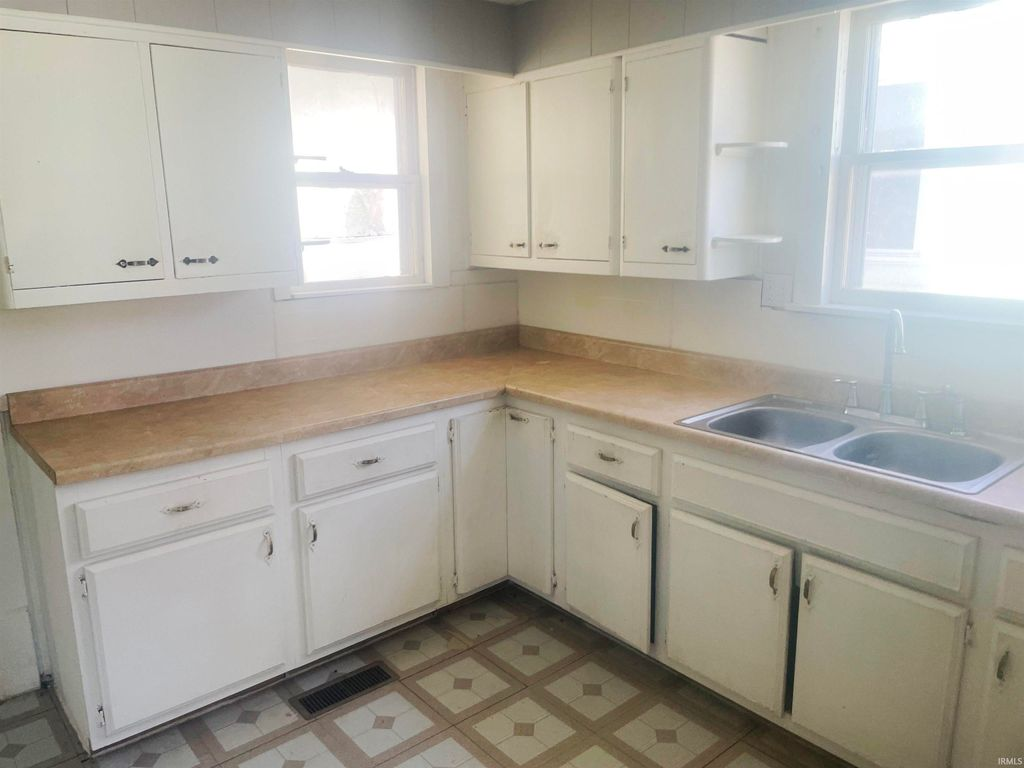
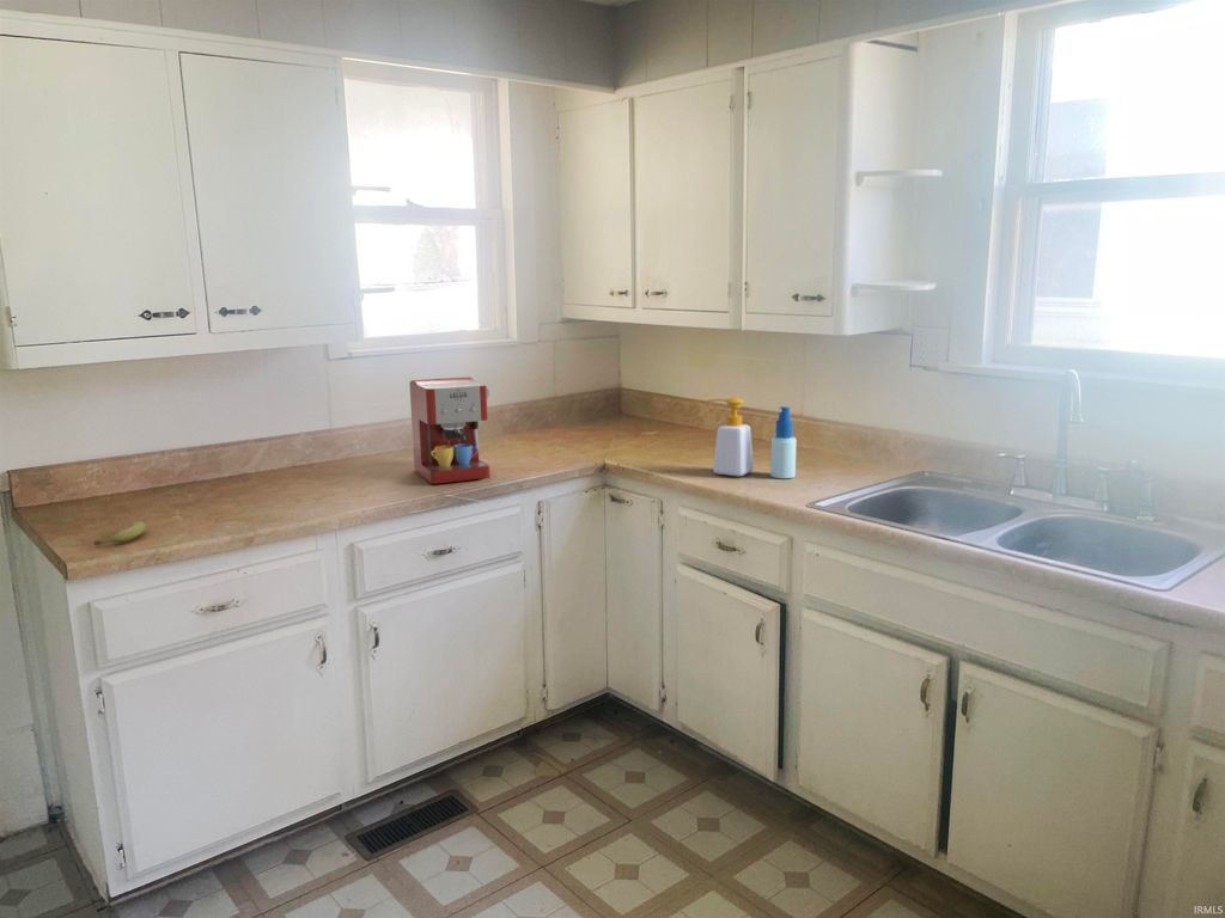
+ spray bottle (784, 441)
+ soap bottle (726, 434)
+ fruit (124, 531)
+ coffee maker (449, 427)
